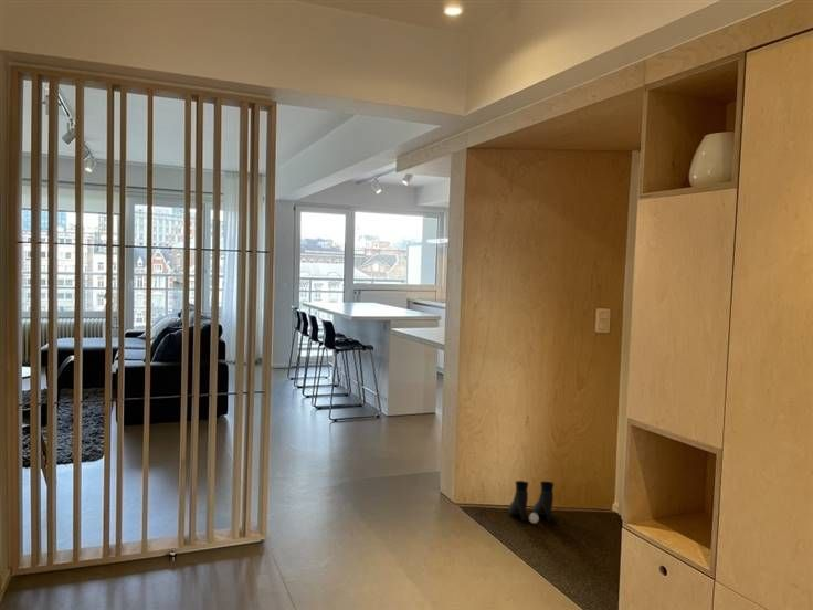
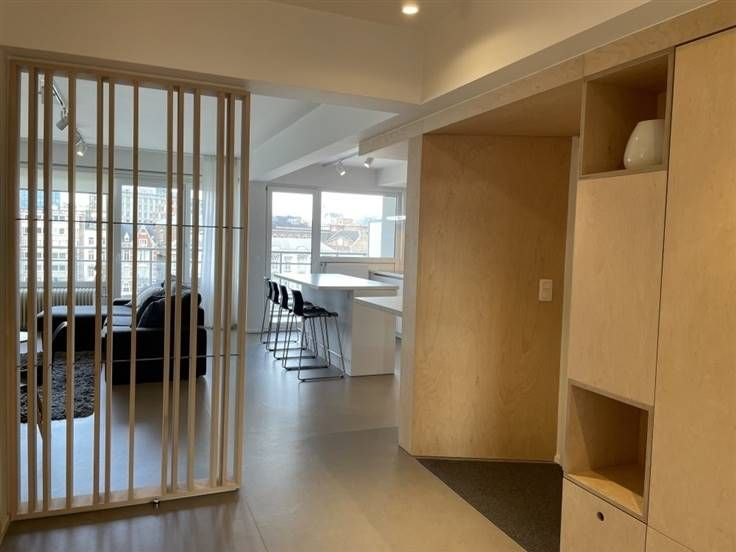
- boots (527, 496)
